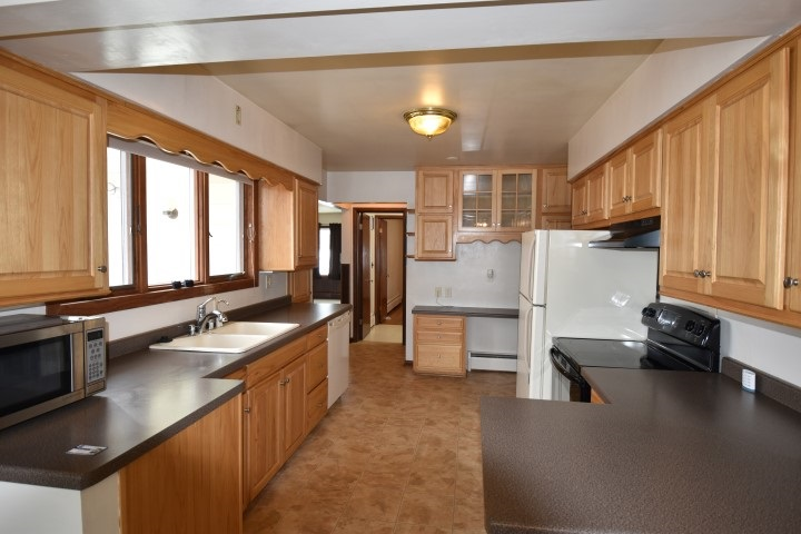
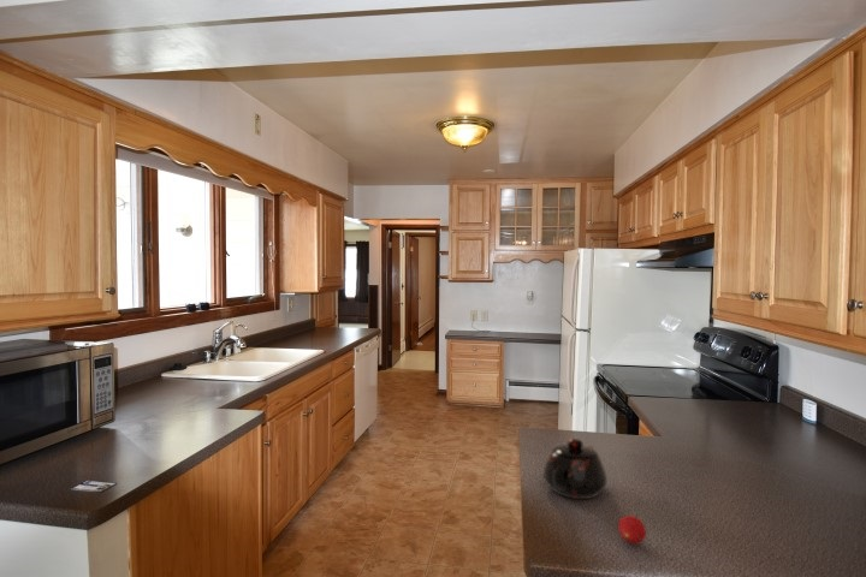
+ fruit (630, 530)
+ teapot (573, 465)
